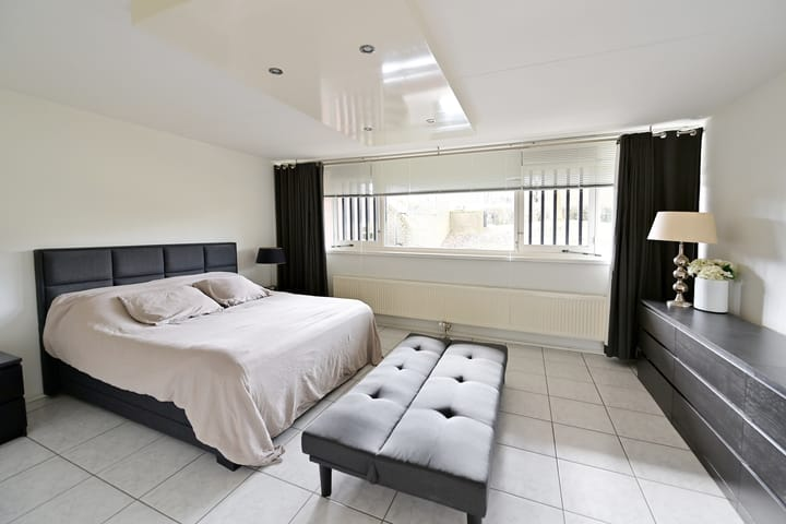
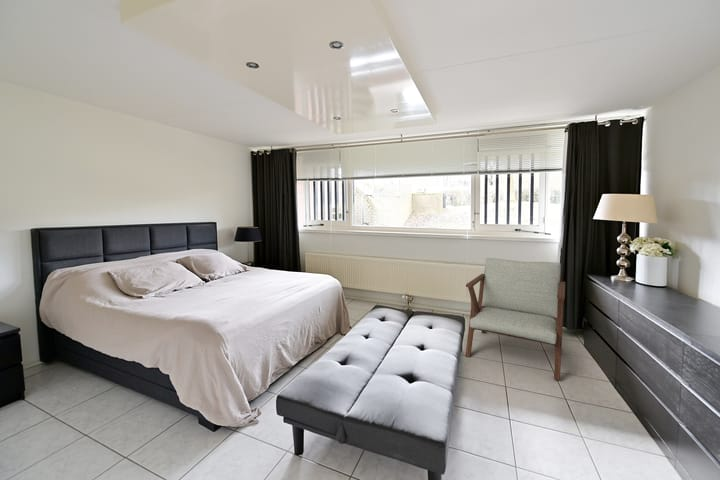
+ lounge chair (516, 308)
